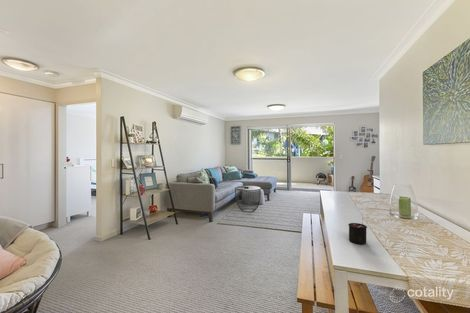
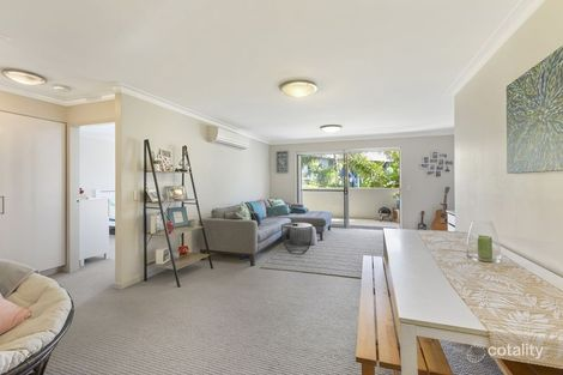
- candle (357, 229)
